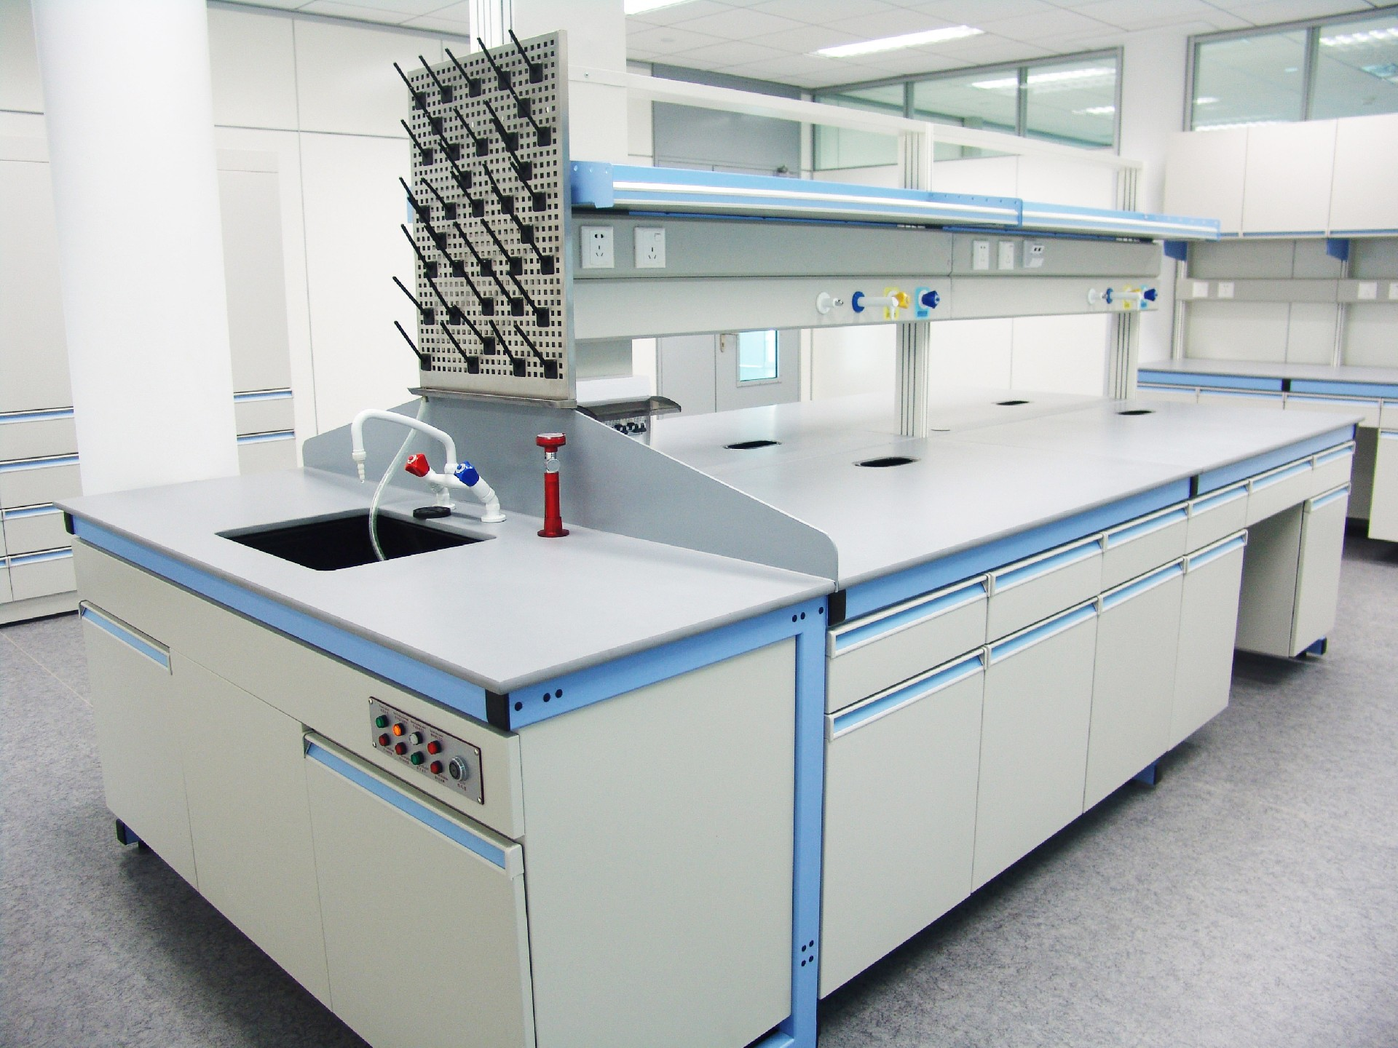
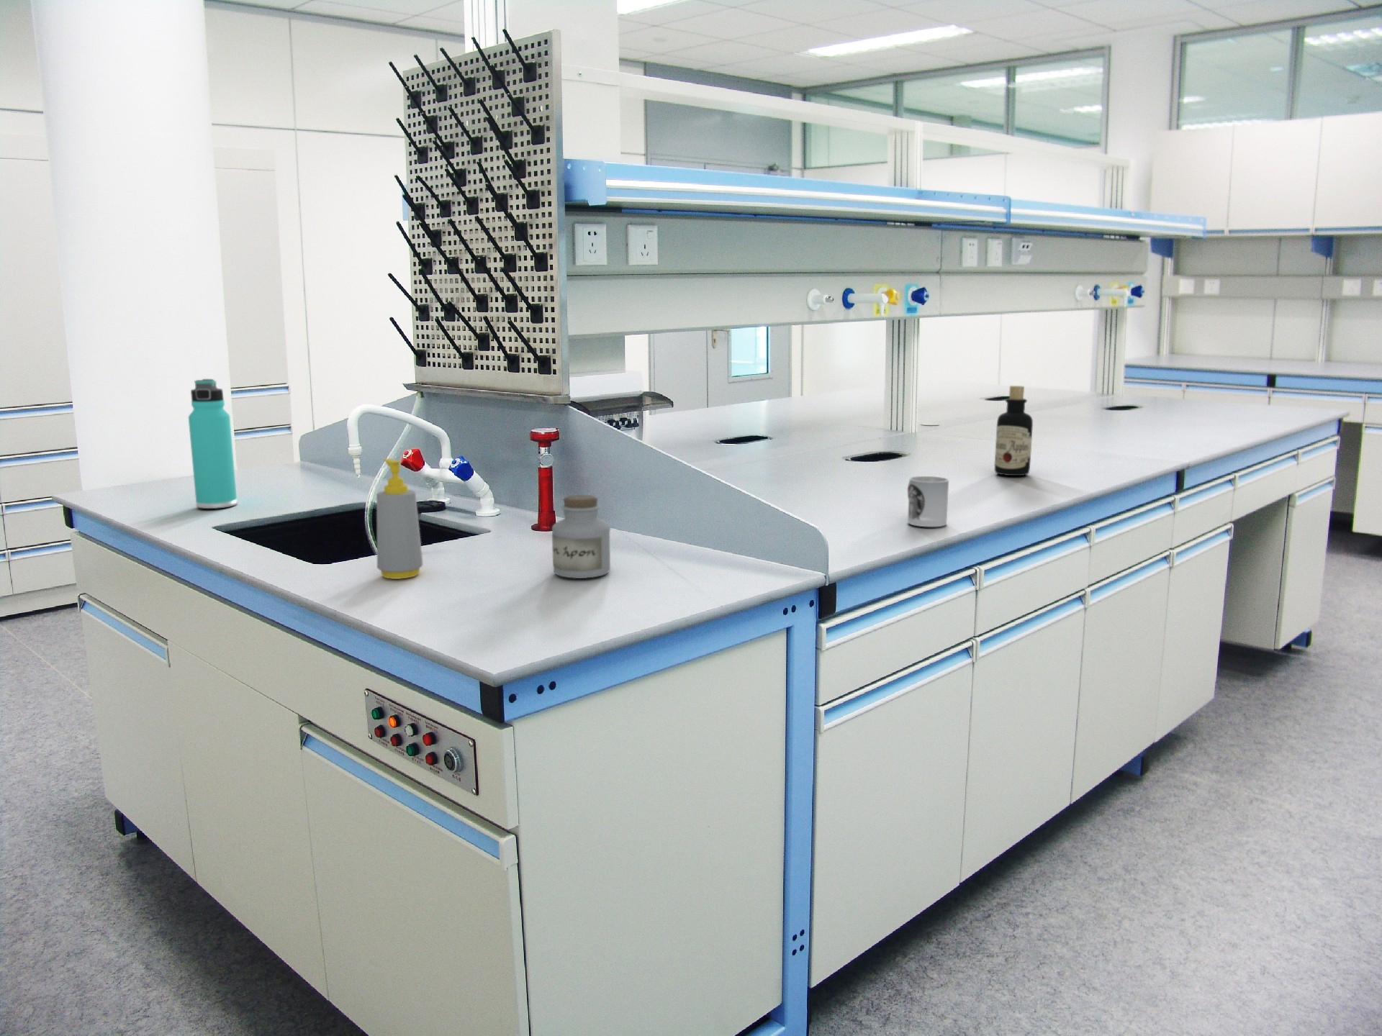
+ soap bottle (397, 517)
+ thermos bottle (211, 443)
+ cup (923, 499)
+ bottle (1014, 430)
+ jar (581, 534)
